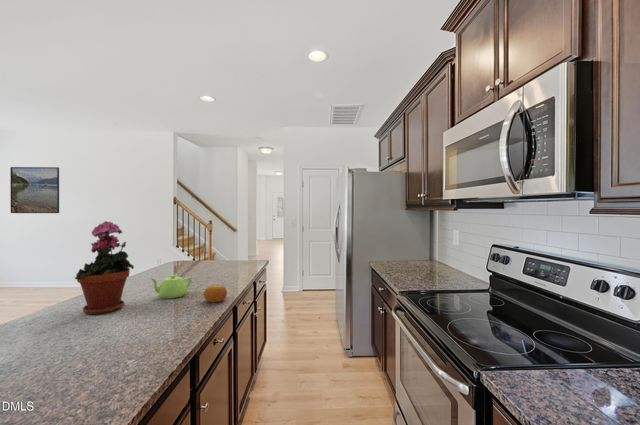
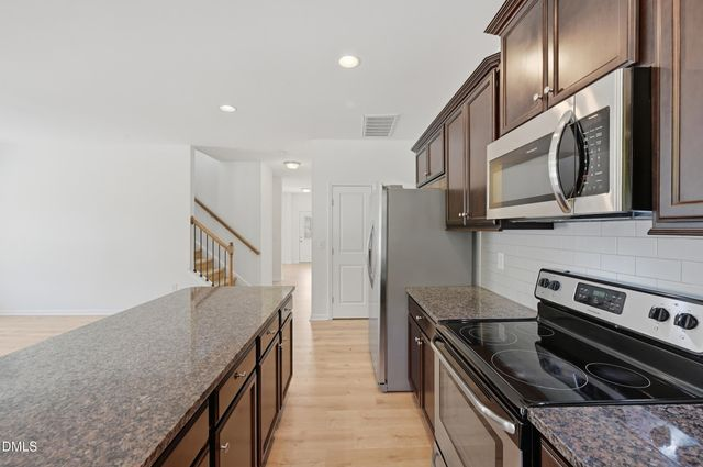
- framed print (34, 190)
- teapot (171, 285)
- potted plant (106, 265)
- fruit (215, 292)
